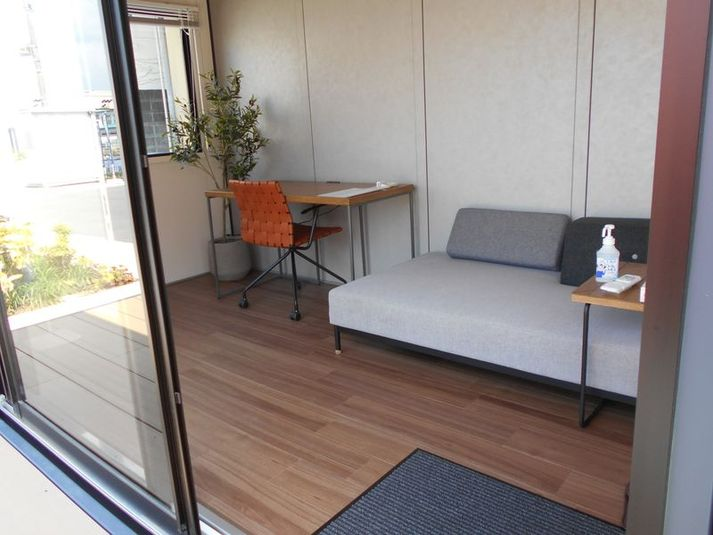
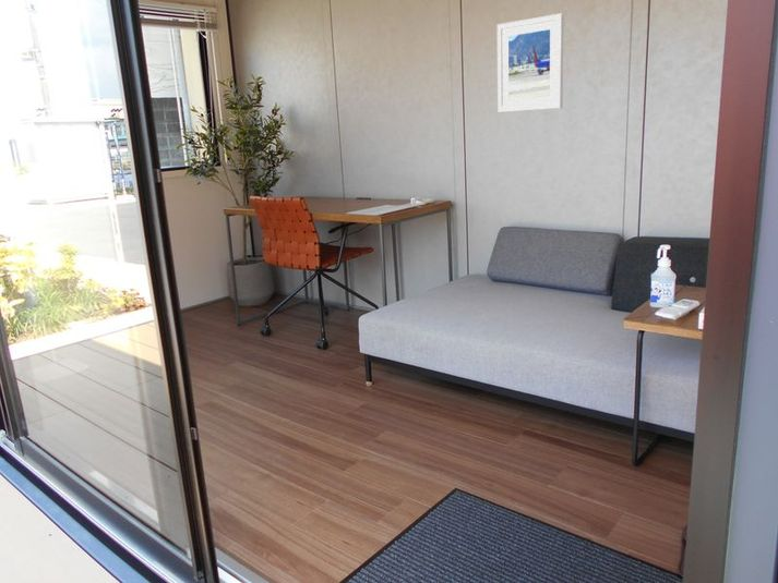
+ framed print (528, 65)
